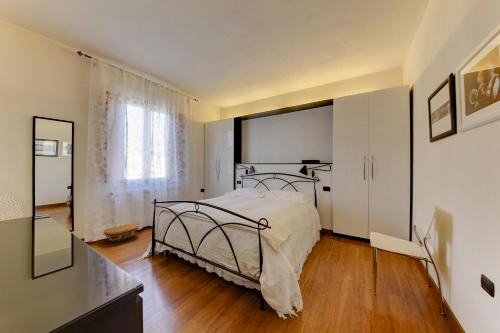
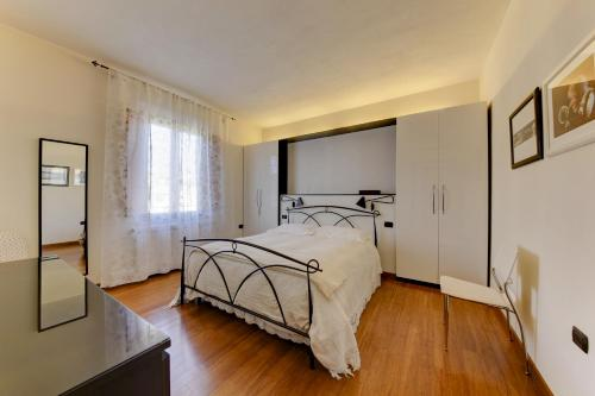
- basket (122, 233)
